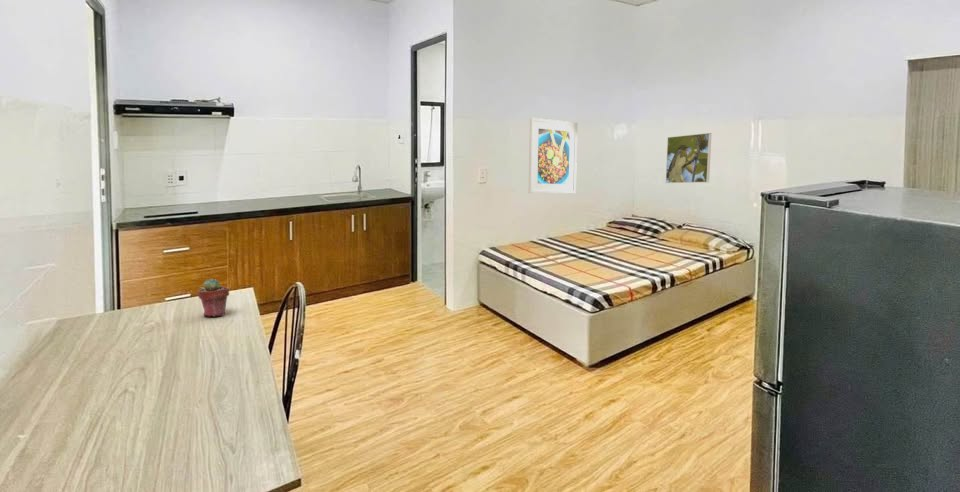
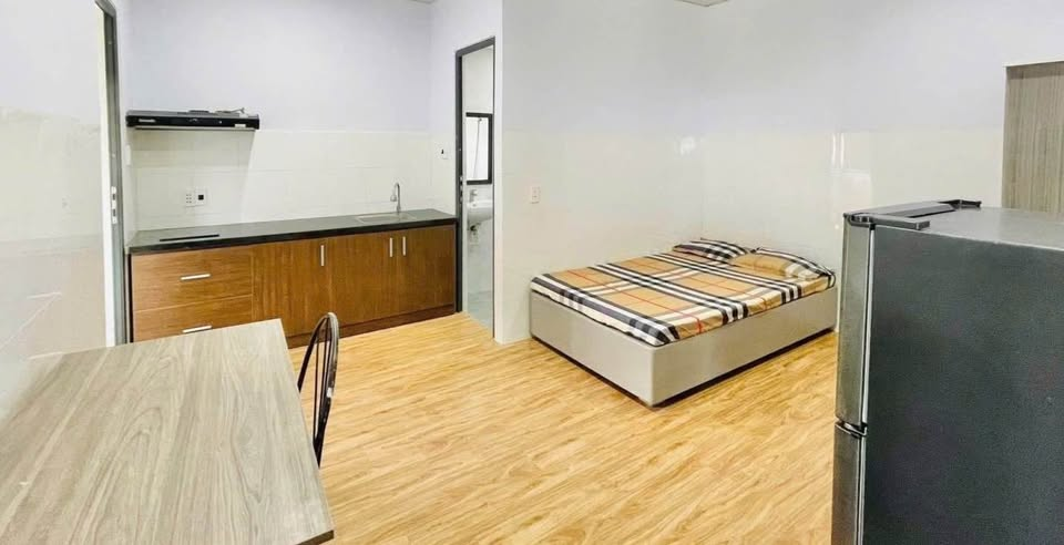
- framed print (553, 157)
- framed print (687, 159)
- potted succulent (213, 296)
